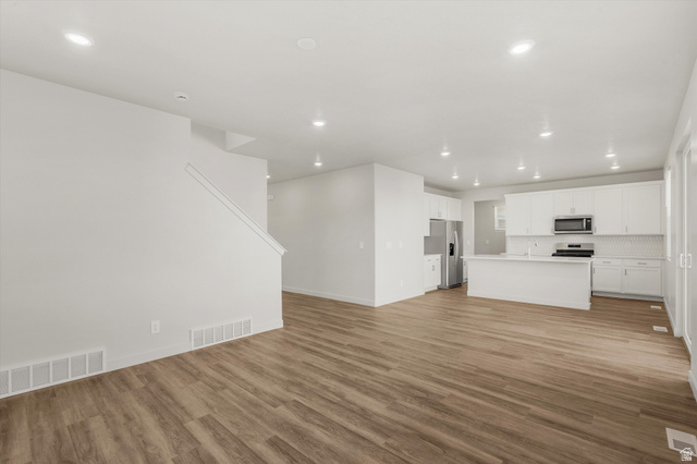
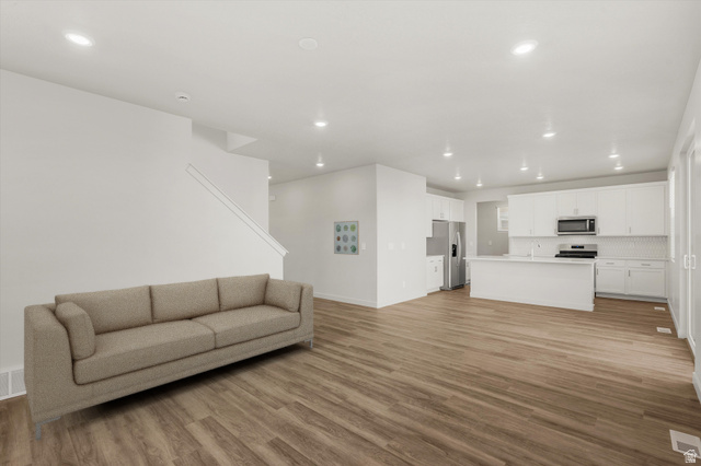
+ sofa (194, 325)
+ wall art (345, 237)
